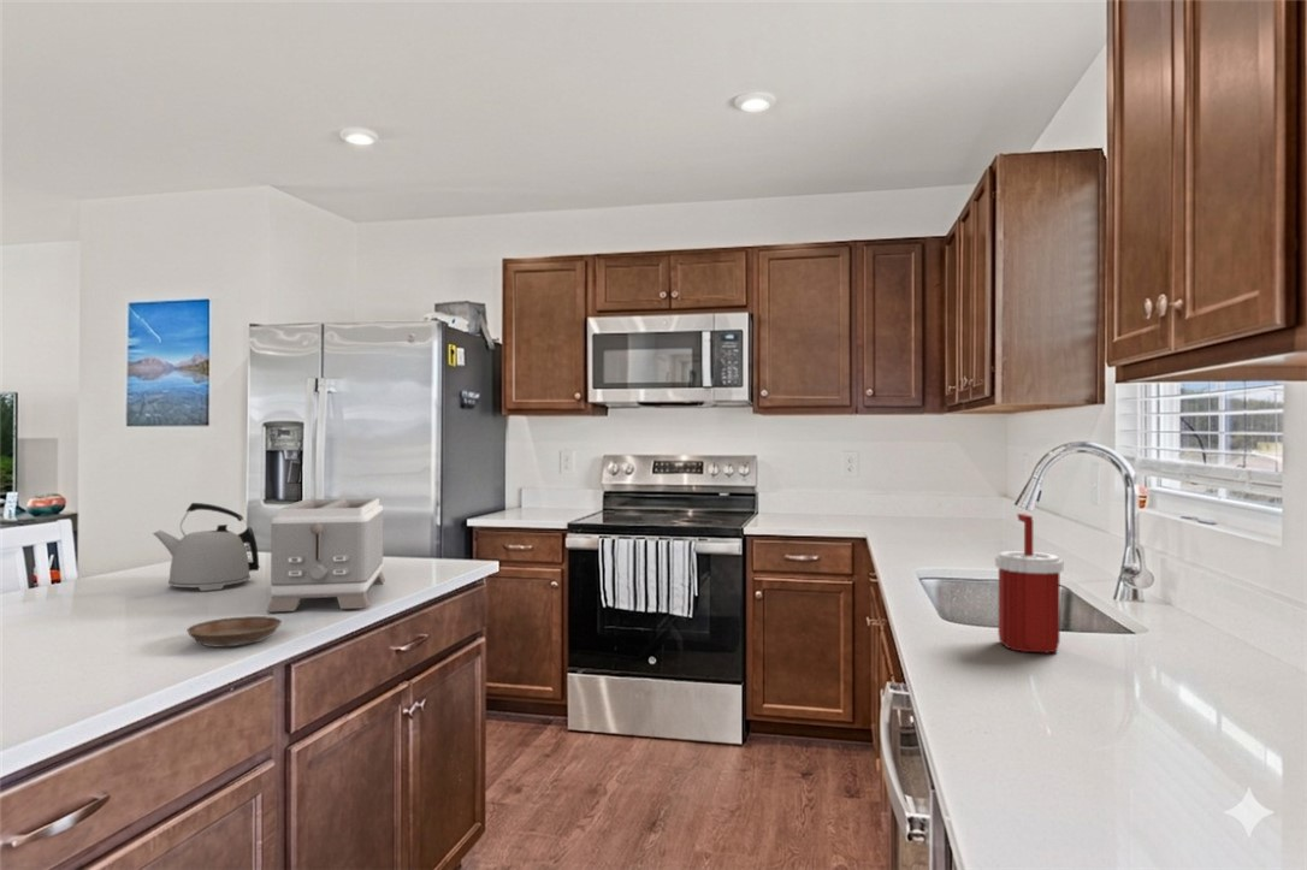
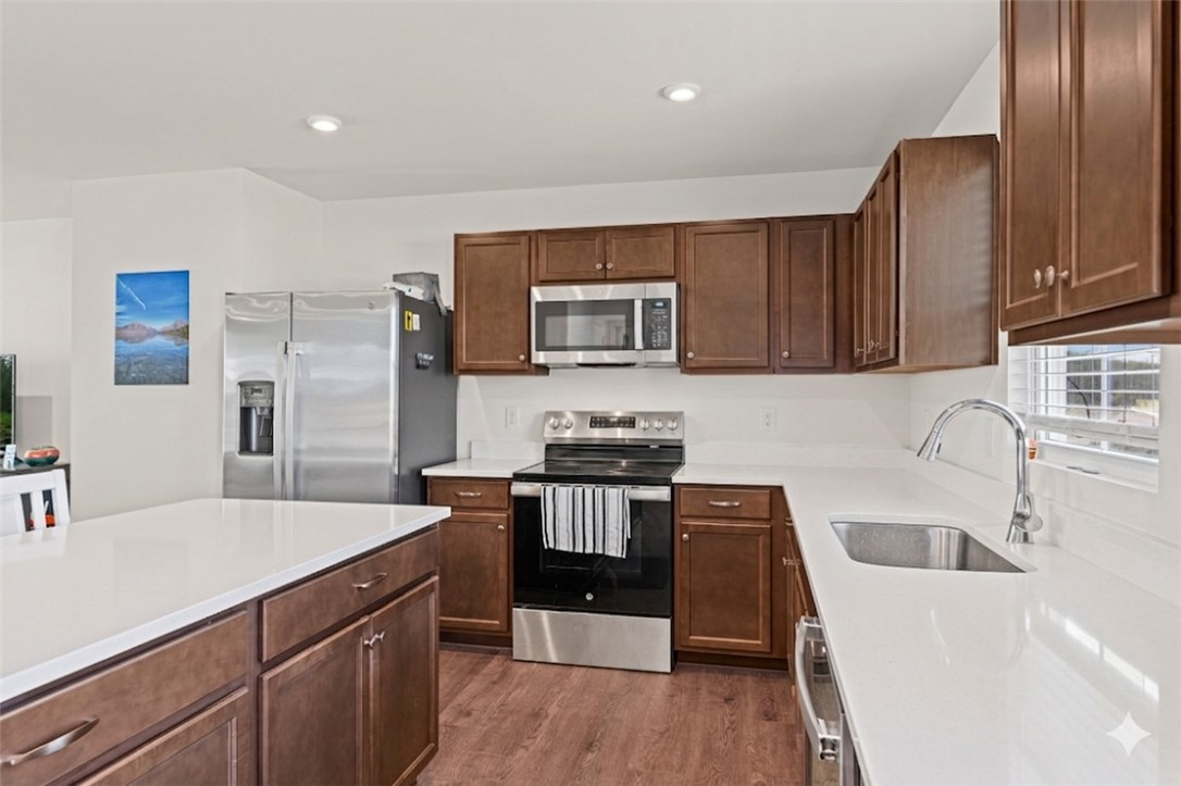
- toaster (330, 550)
- soap dispenser (1028, 581)
- kettle (207, 543)
- saucer (235, 632)
